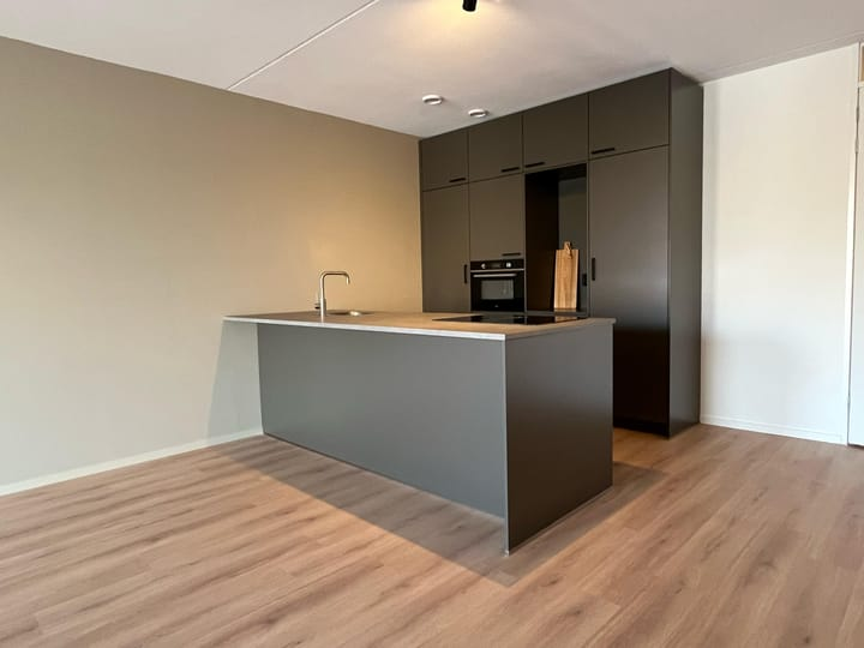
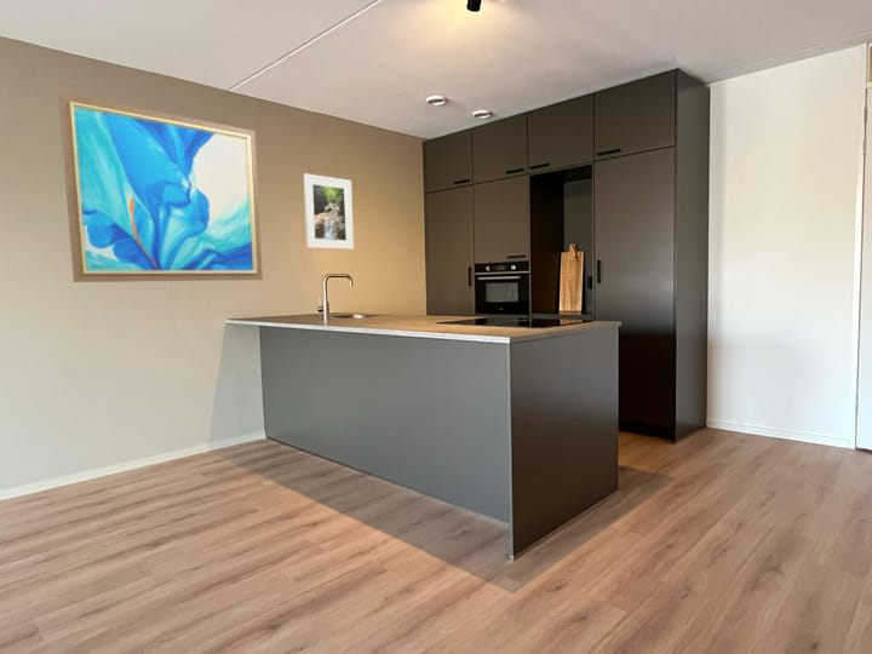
+ wall art (174, 197)
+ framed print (329, 212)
